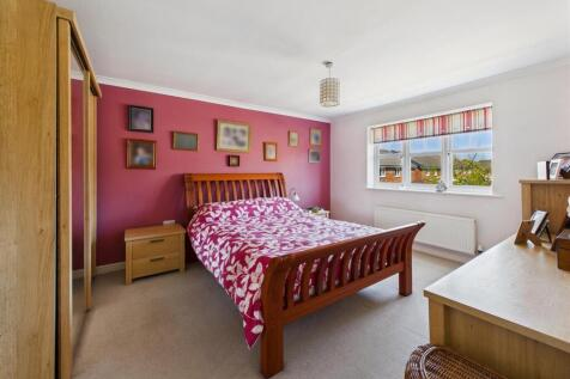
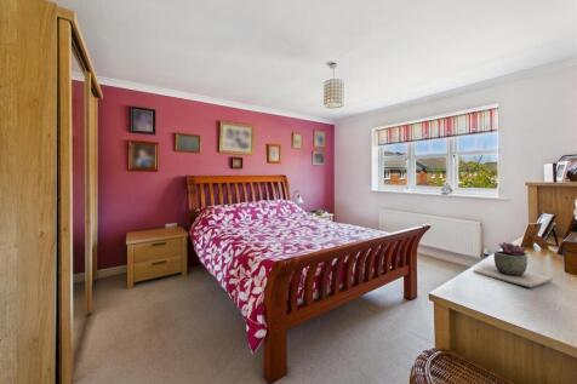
+ succulent plant (510, 259)
